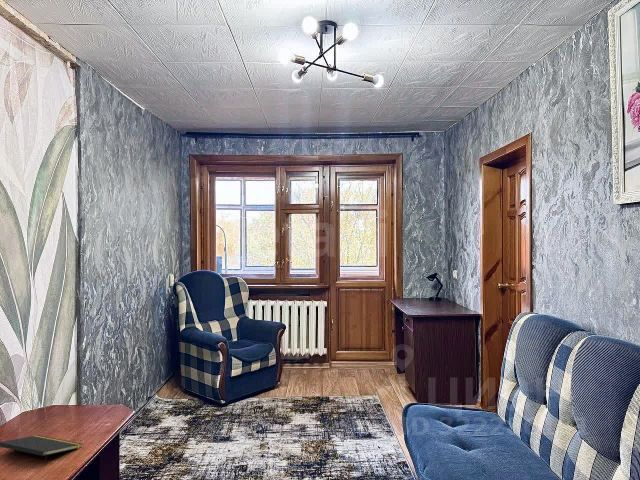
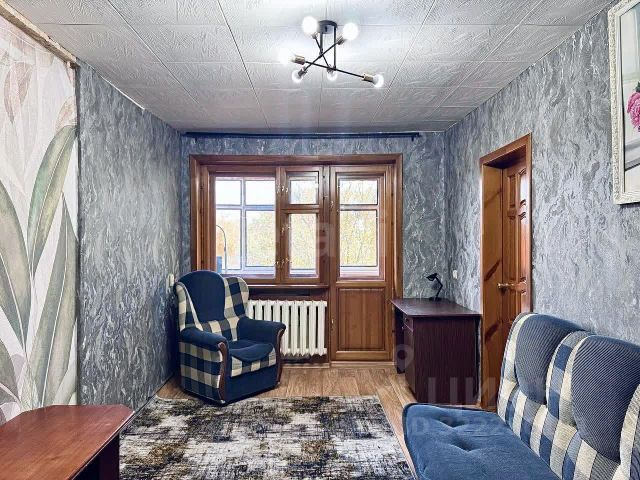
- notepad (40, 444)
